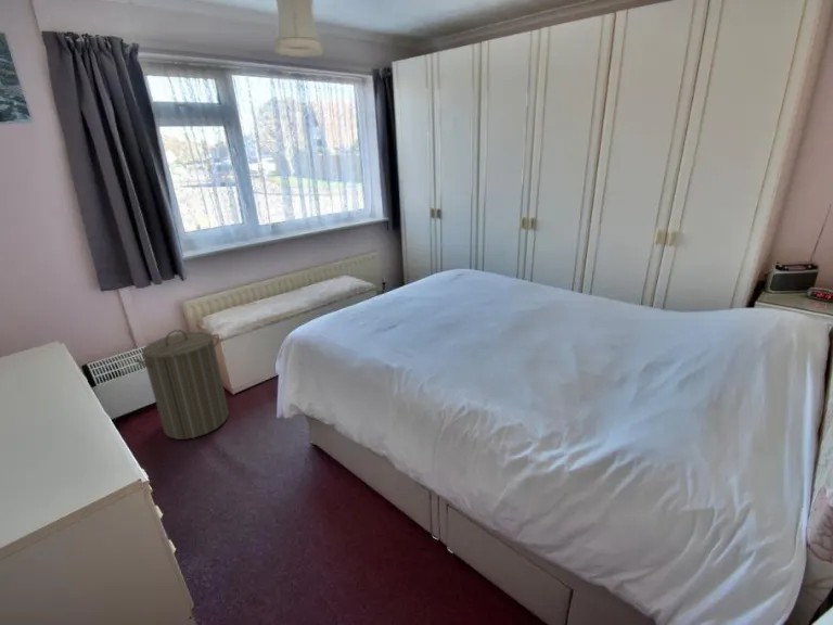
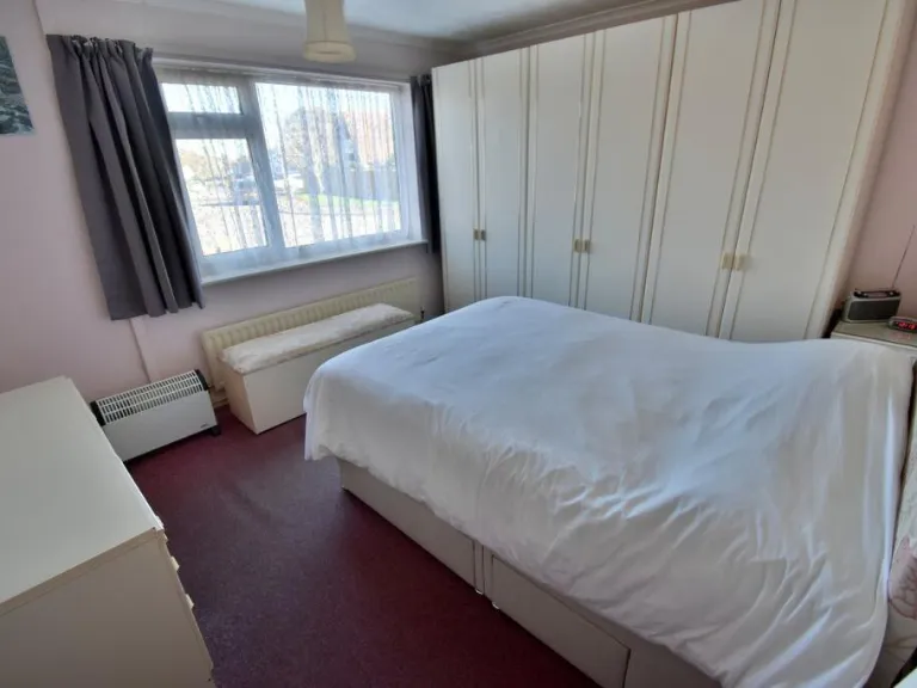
- laundry hamper (187, 378)
